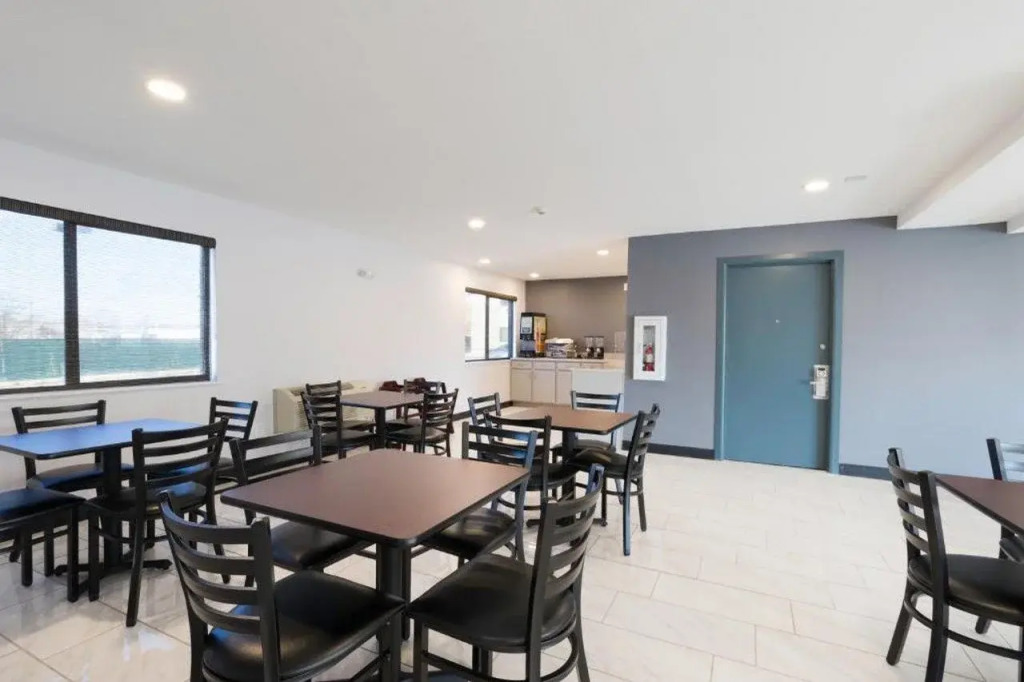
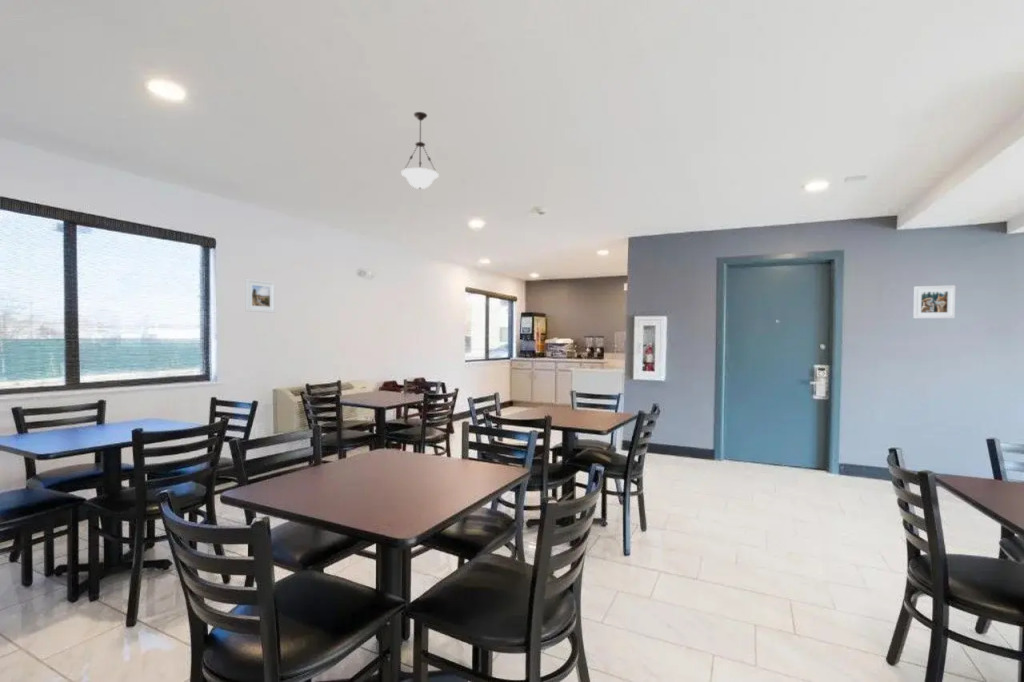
+ pendant light (420, 152)
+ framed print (934, 302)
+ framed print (260, 296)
